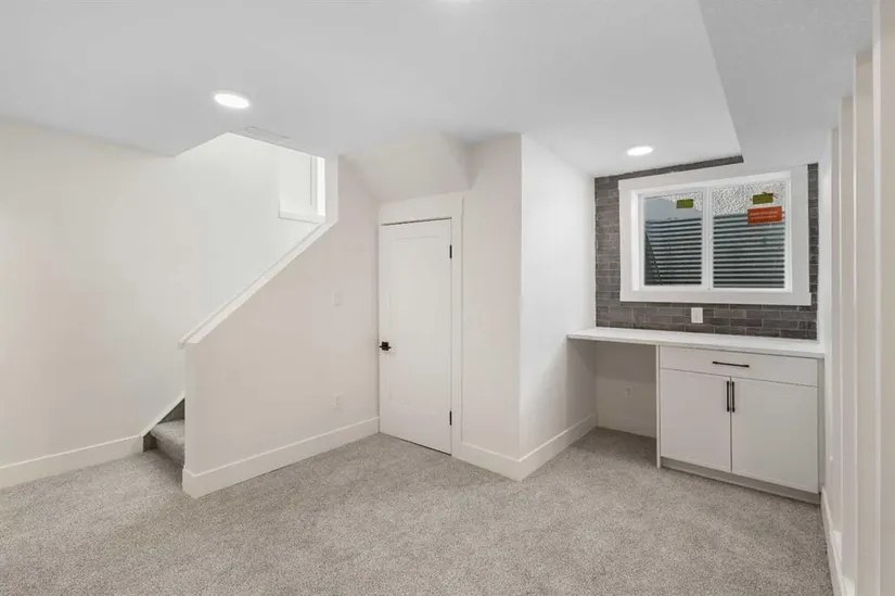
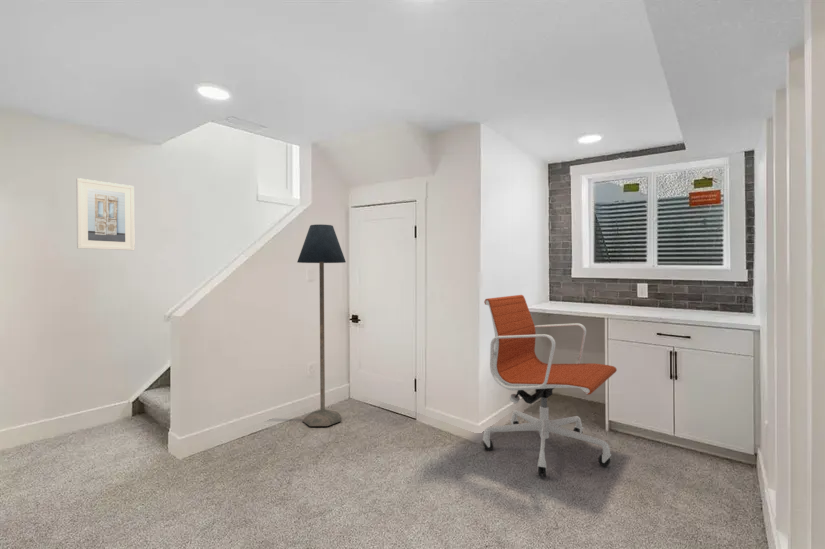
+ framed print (106, 215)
+ office chair (548, 374)
+ floor lamp (322, 322)
